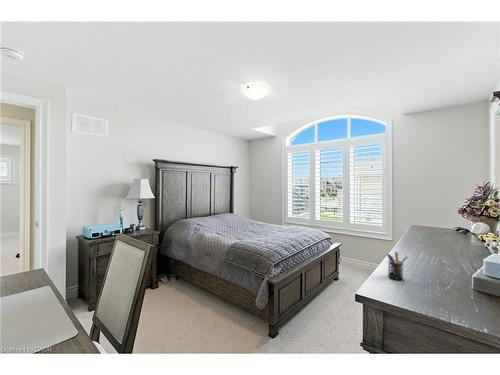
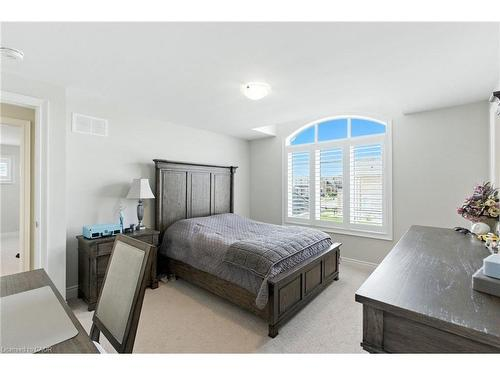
- pen holder (397, 264)
